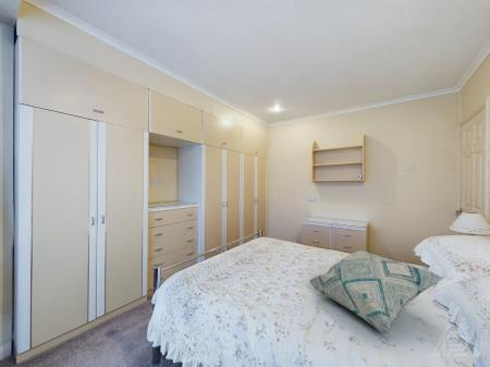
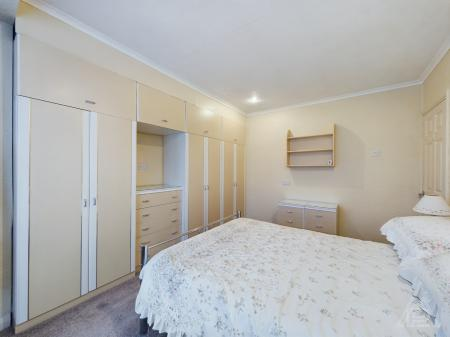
- decorative pillow (369, 282)
